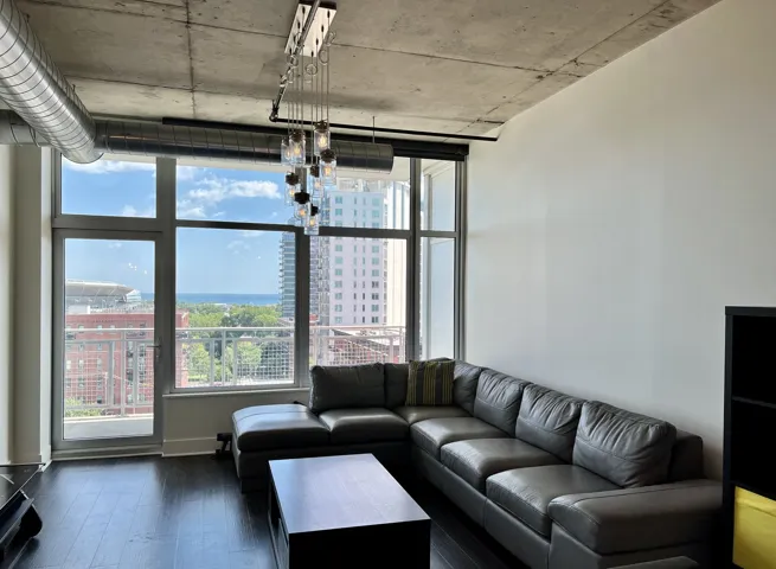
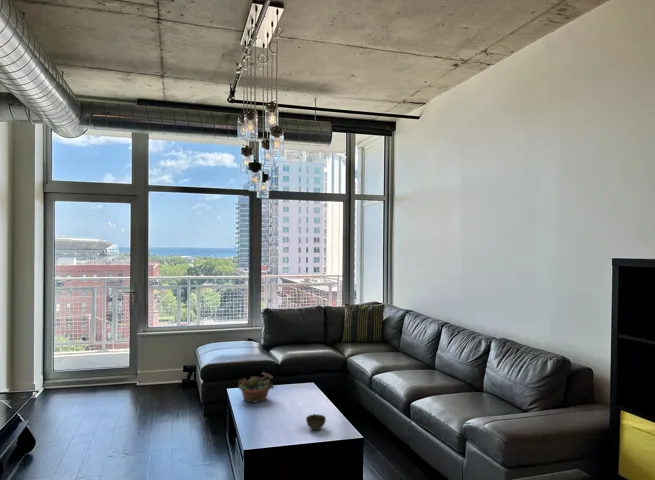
+ cup (315, 422)
+ succulent planter (255, 386)
